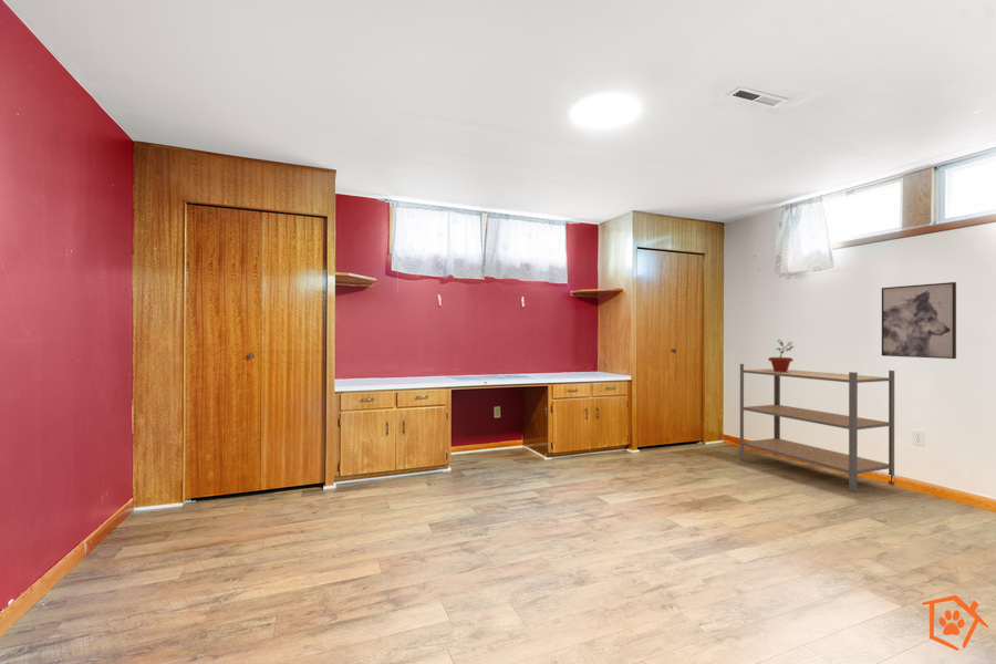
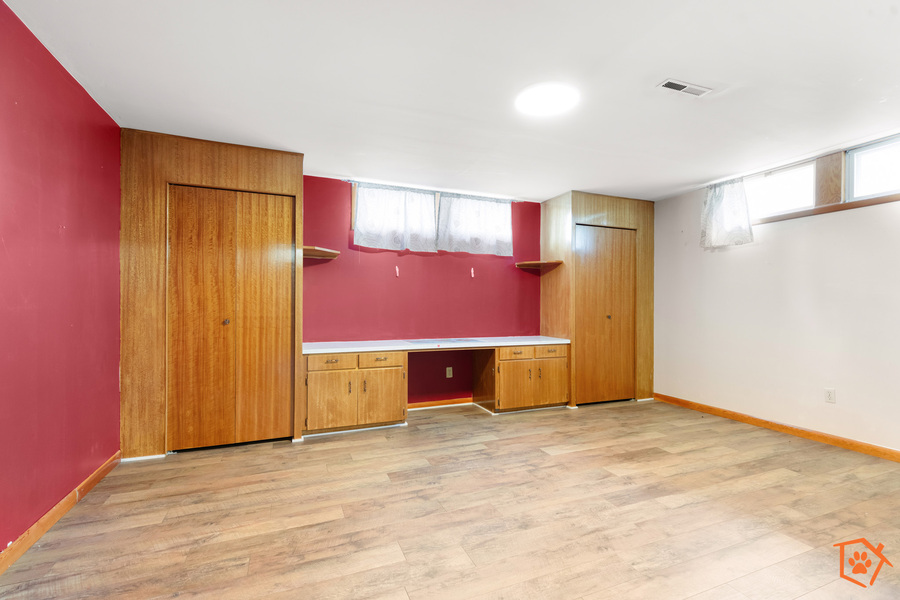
- wall art (916, 321)
- shelving unit (809, 418)
- potted plant (780, 355)
